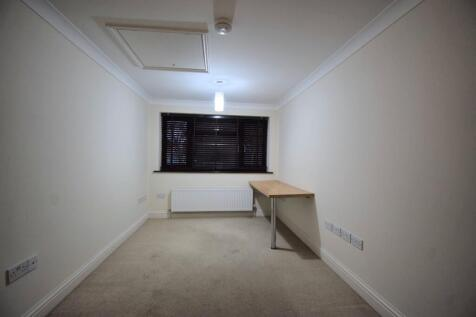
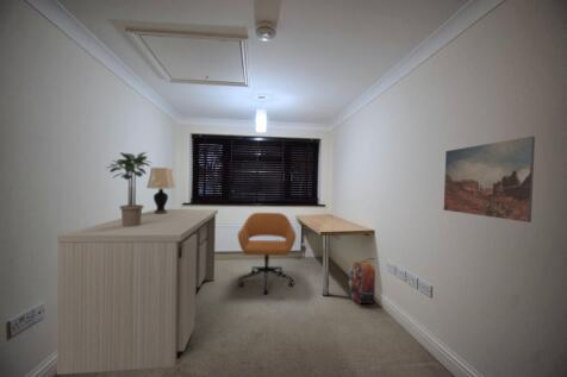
+ backpack (362, 278)
+ desk (166, 264)
+ office chair (267, 249)
+ table lamp (160, 190)
+ wall art (480, 180)
+ potted plant (129, 187)
